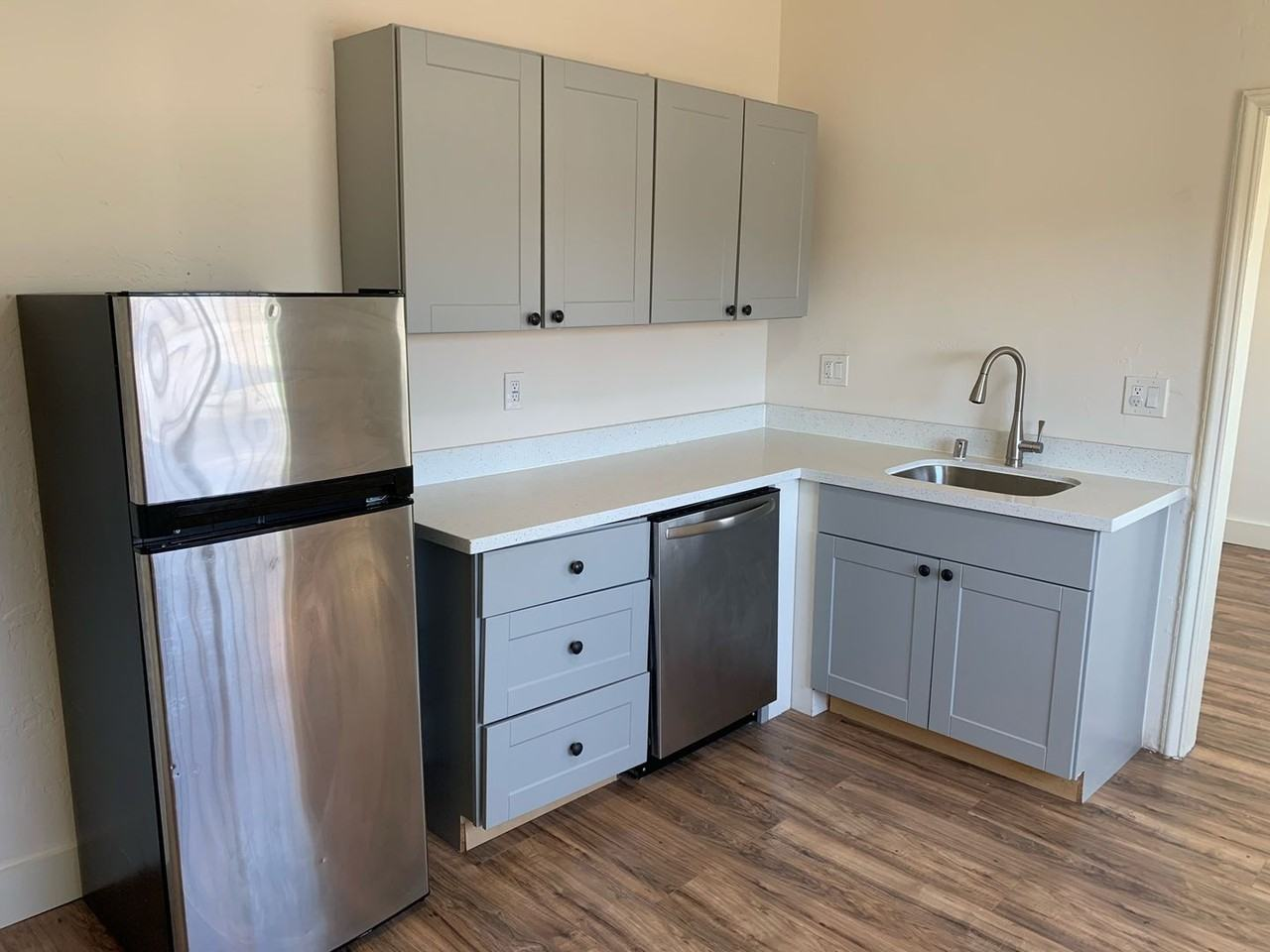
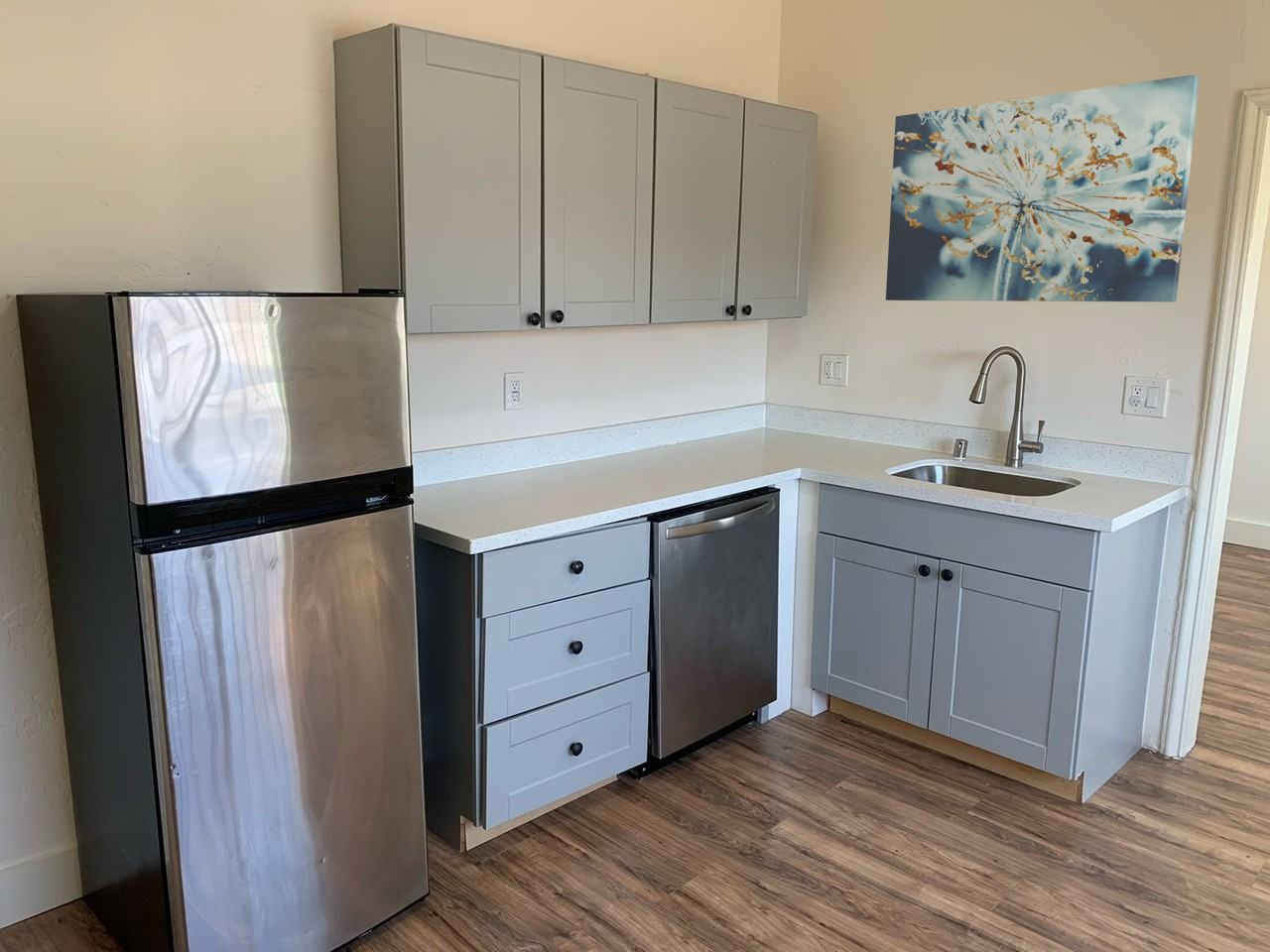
+ wall art (1024, 201)
